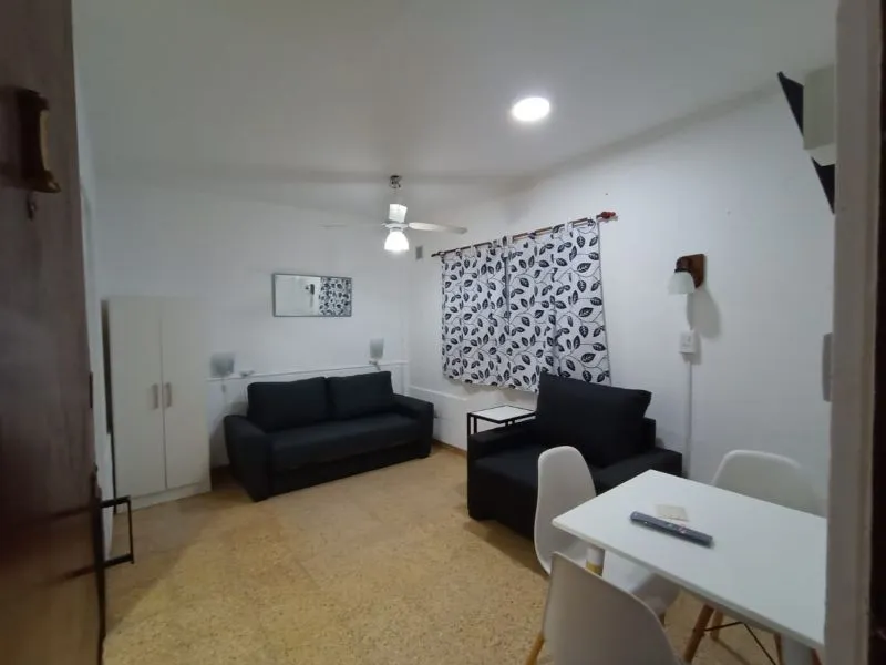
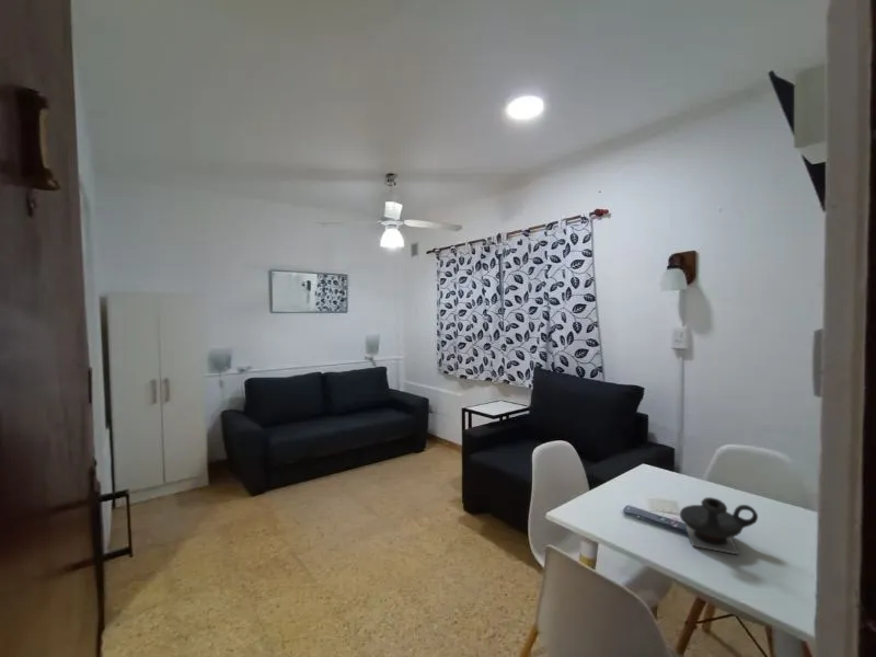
+ teapot (718, 518)
